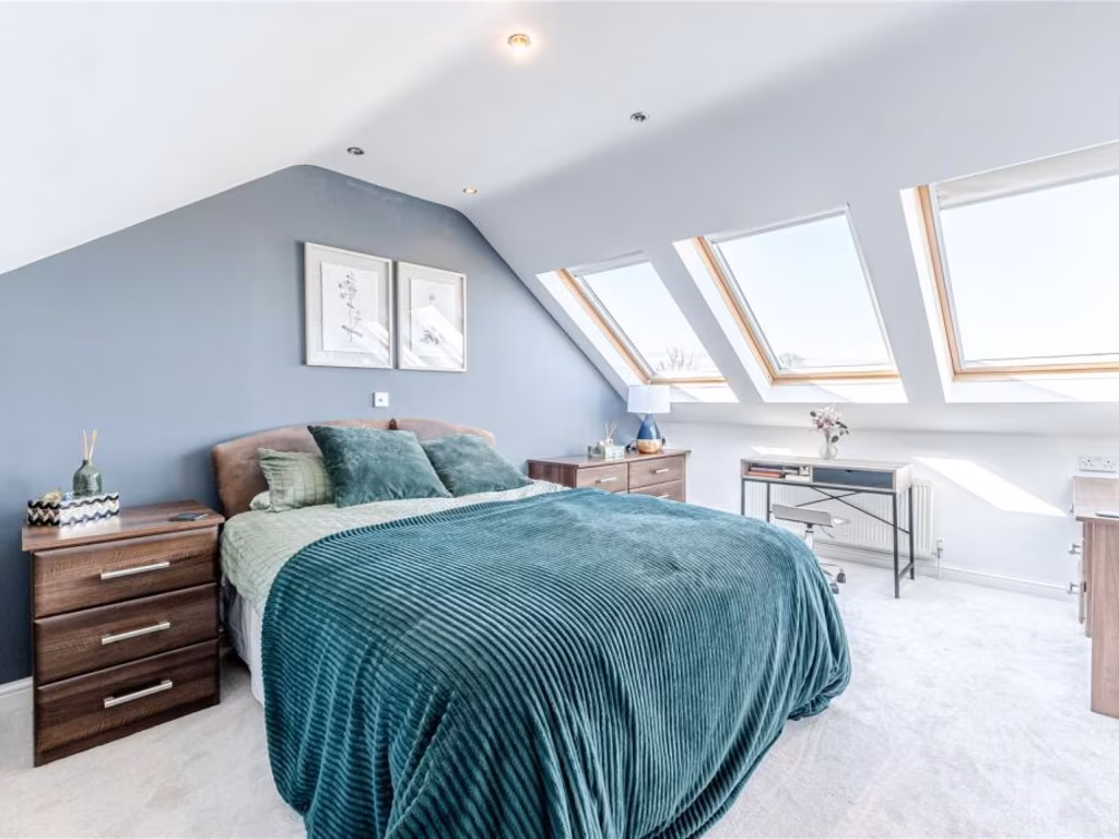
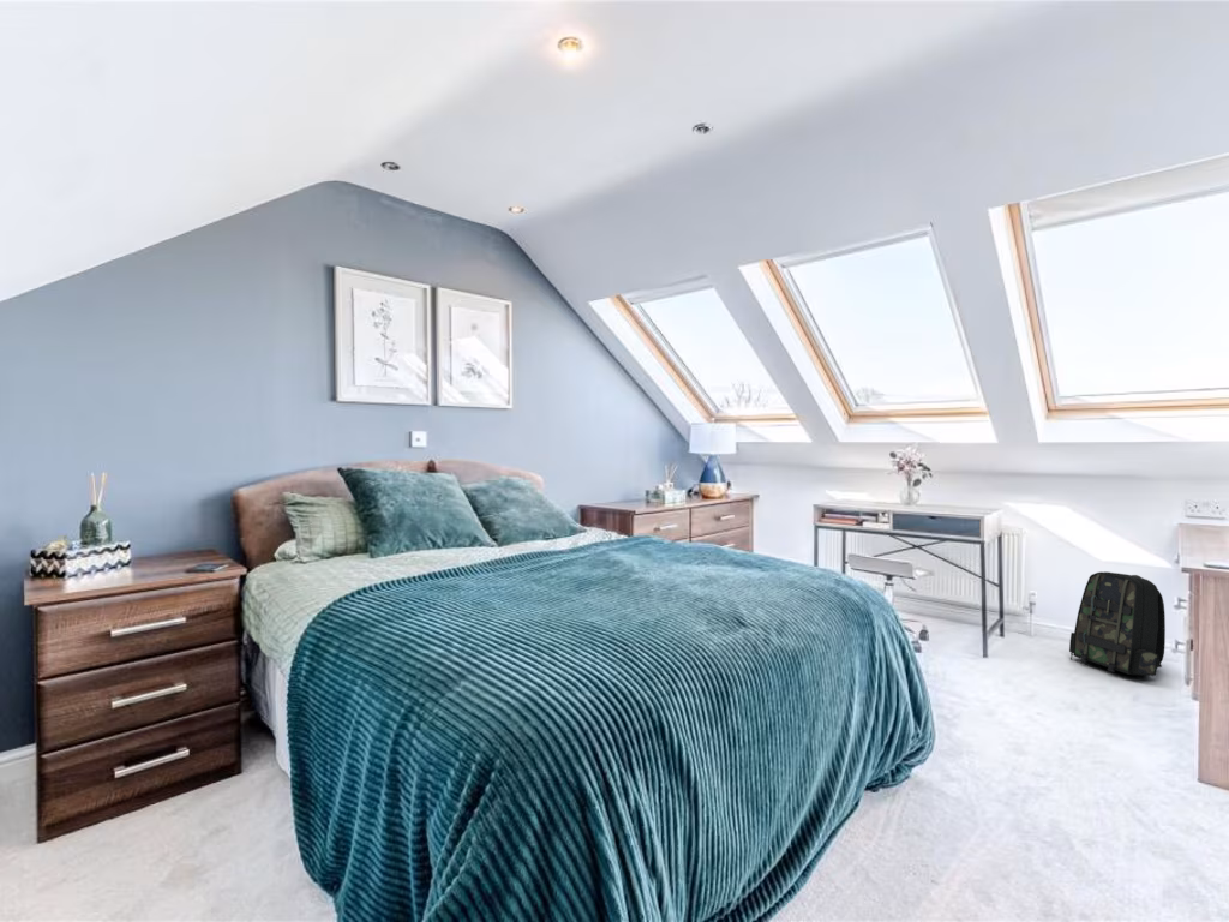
+ backpack (1121, 619)
